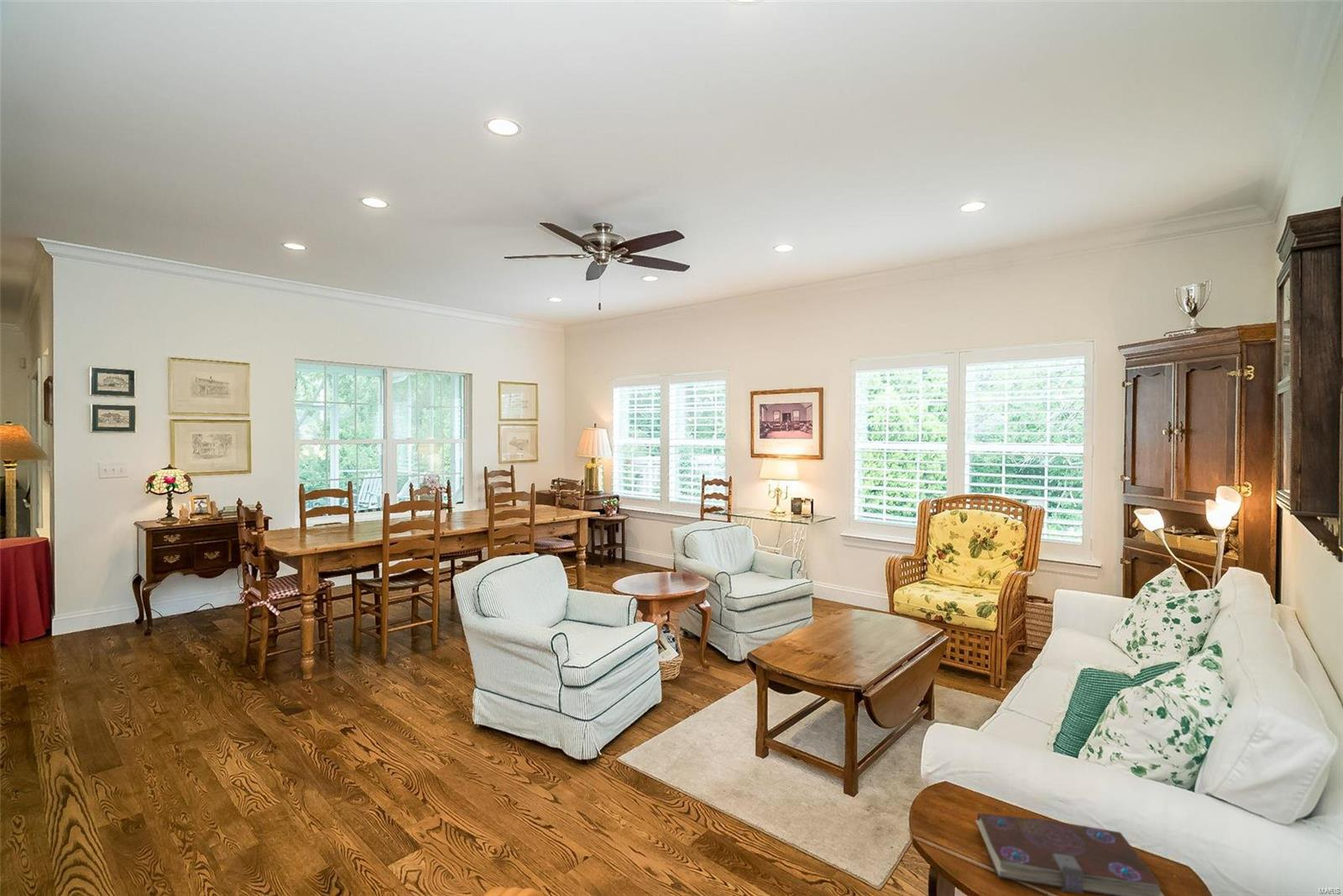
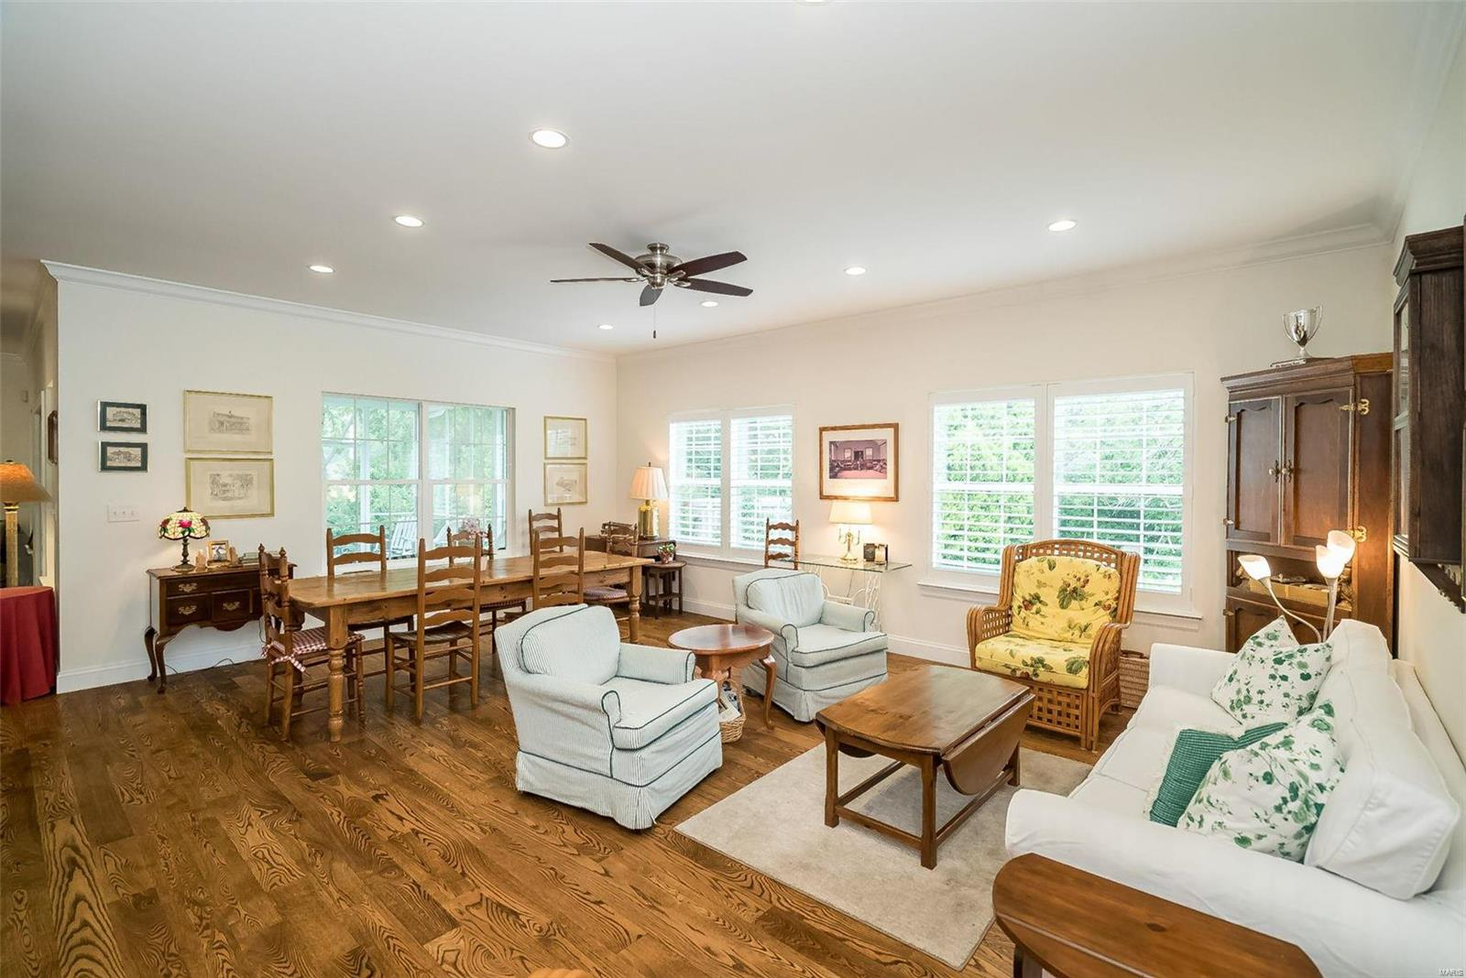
- book (1062, 852)
